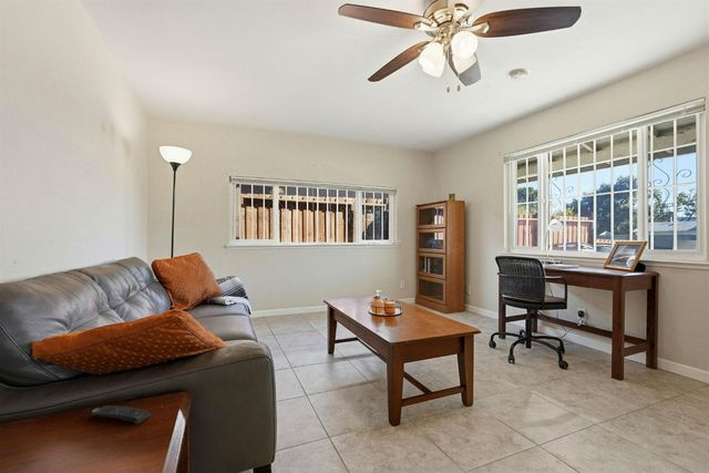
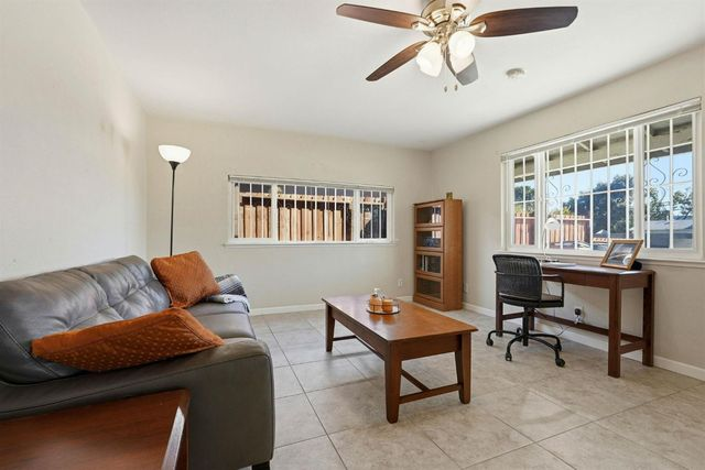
- remote control (119, 413)
